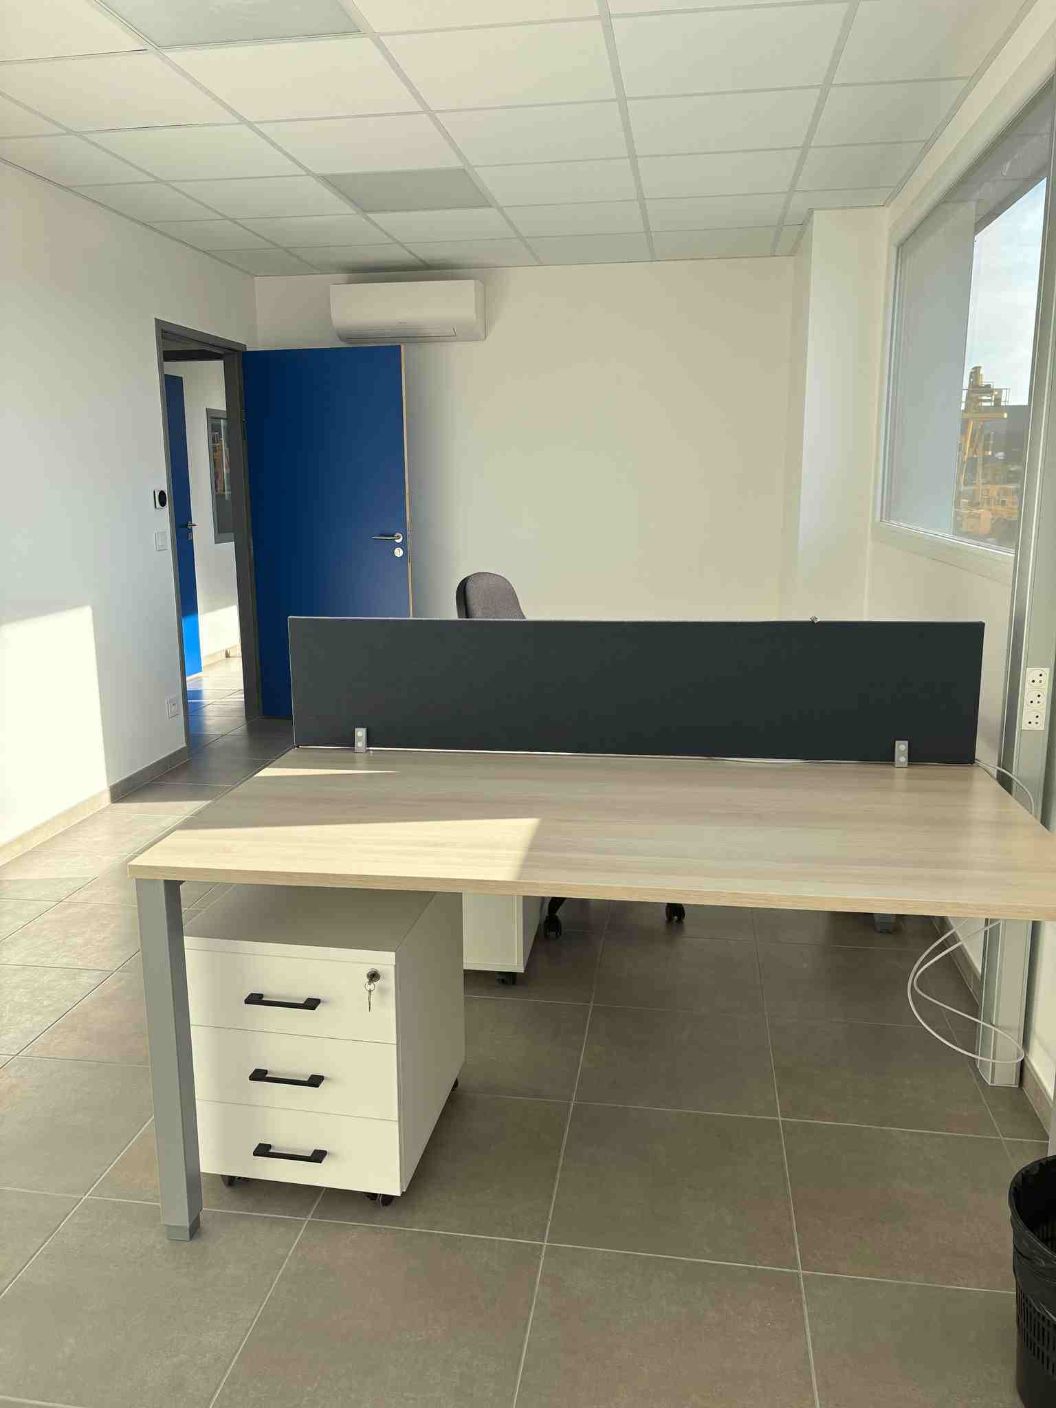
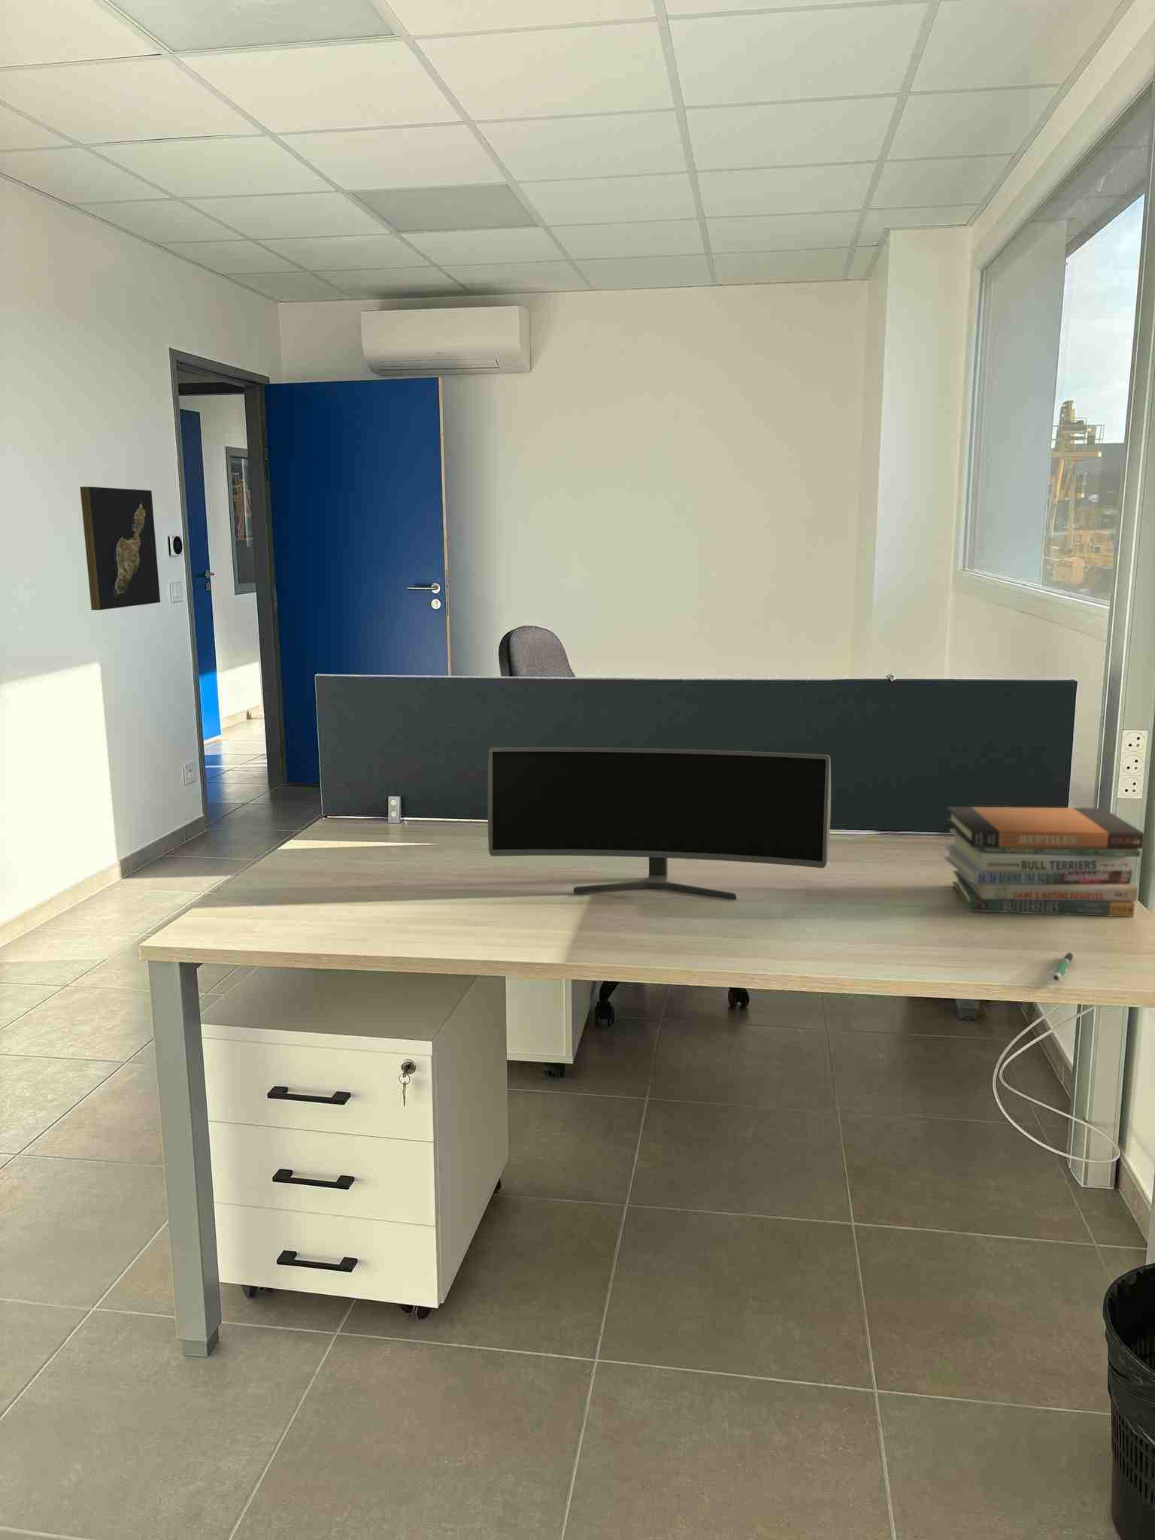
+ monitor (656, 817)
+ map (126, 547)
+ book stack (1037, 860)
+ pen (1064, 965)
